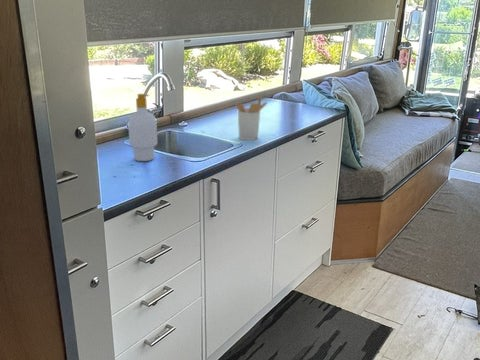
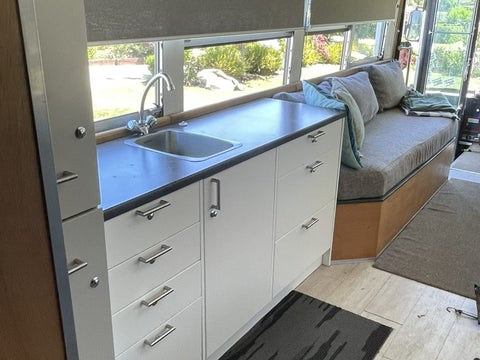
- soap bottle (142, 127)
- utensil holder (251, 118)
